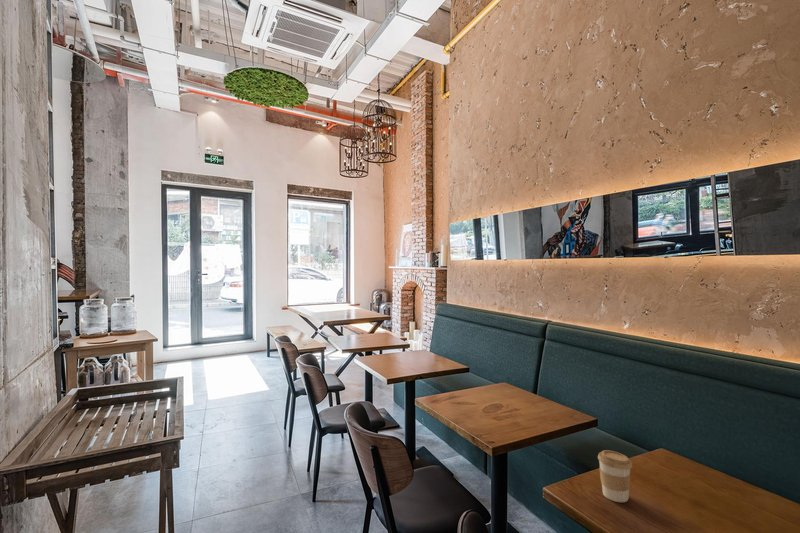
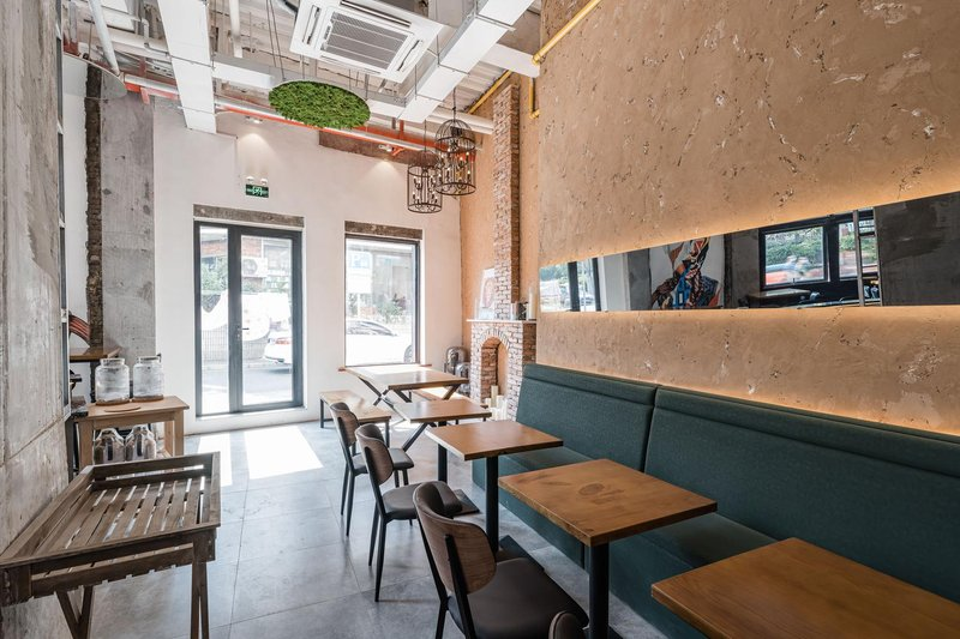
- coffee cup (614, 474)
